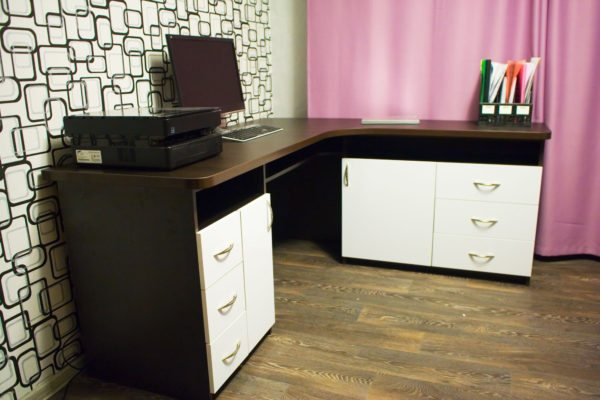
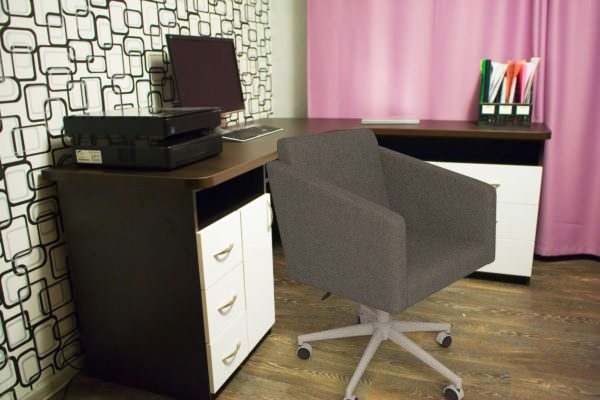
+ office chair (381, 256)
